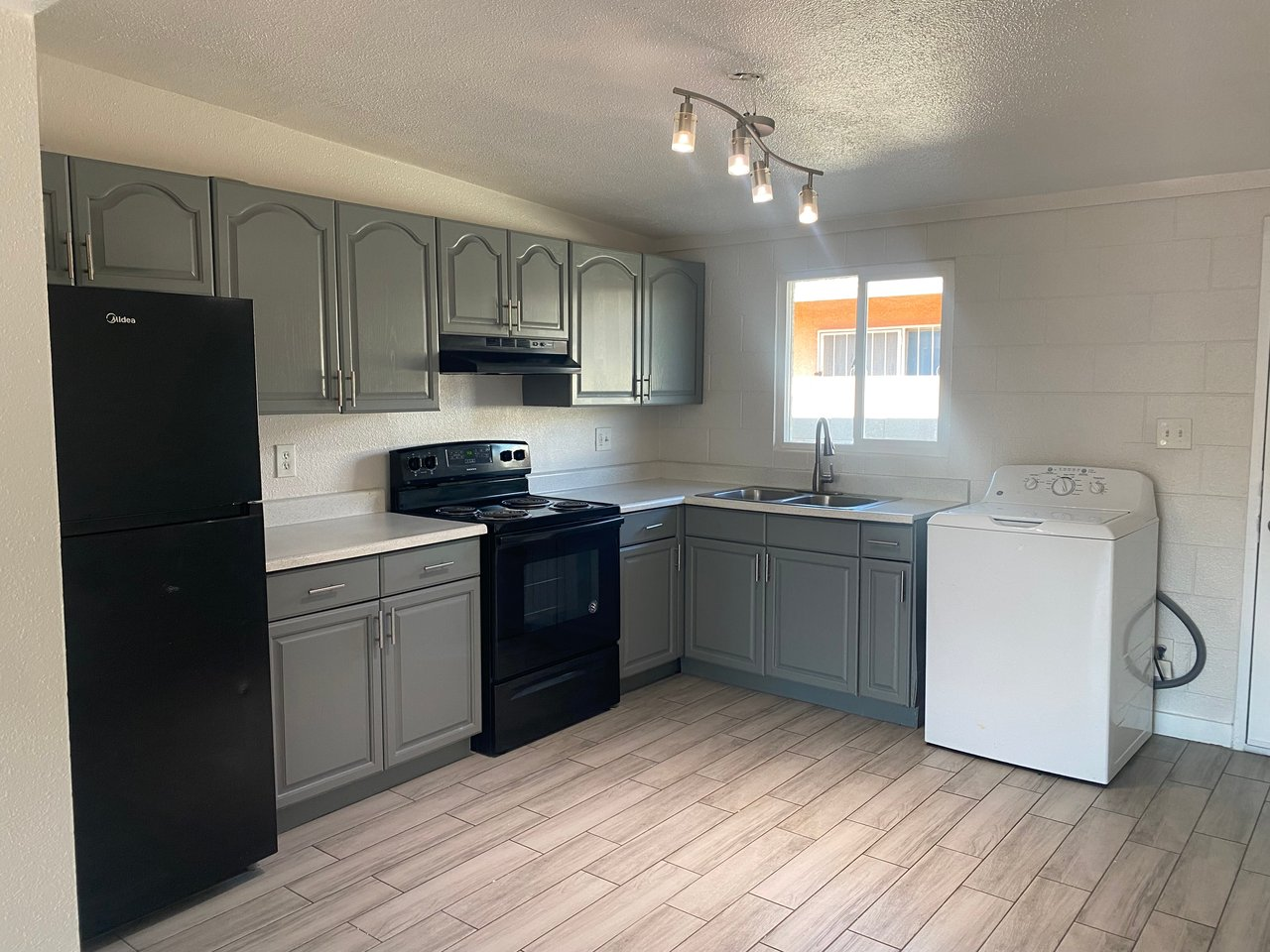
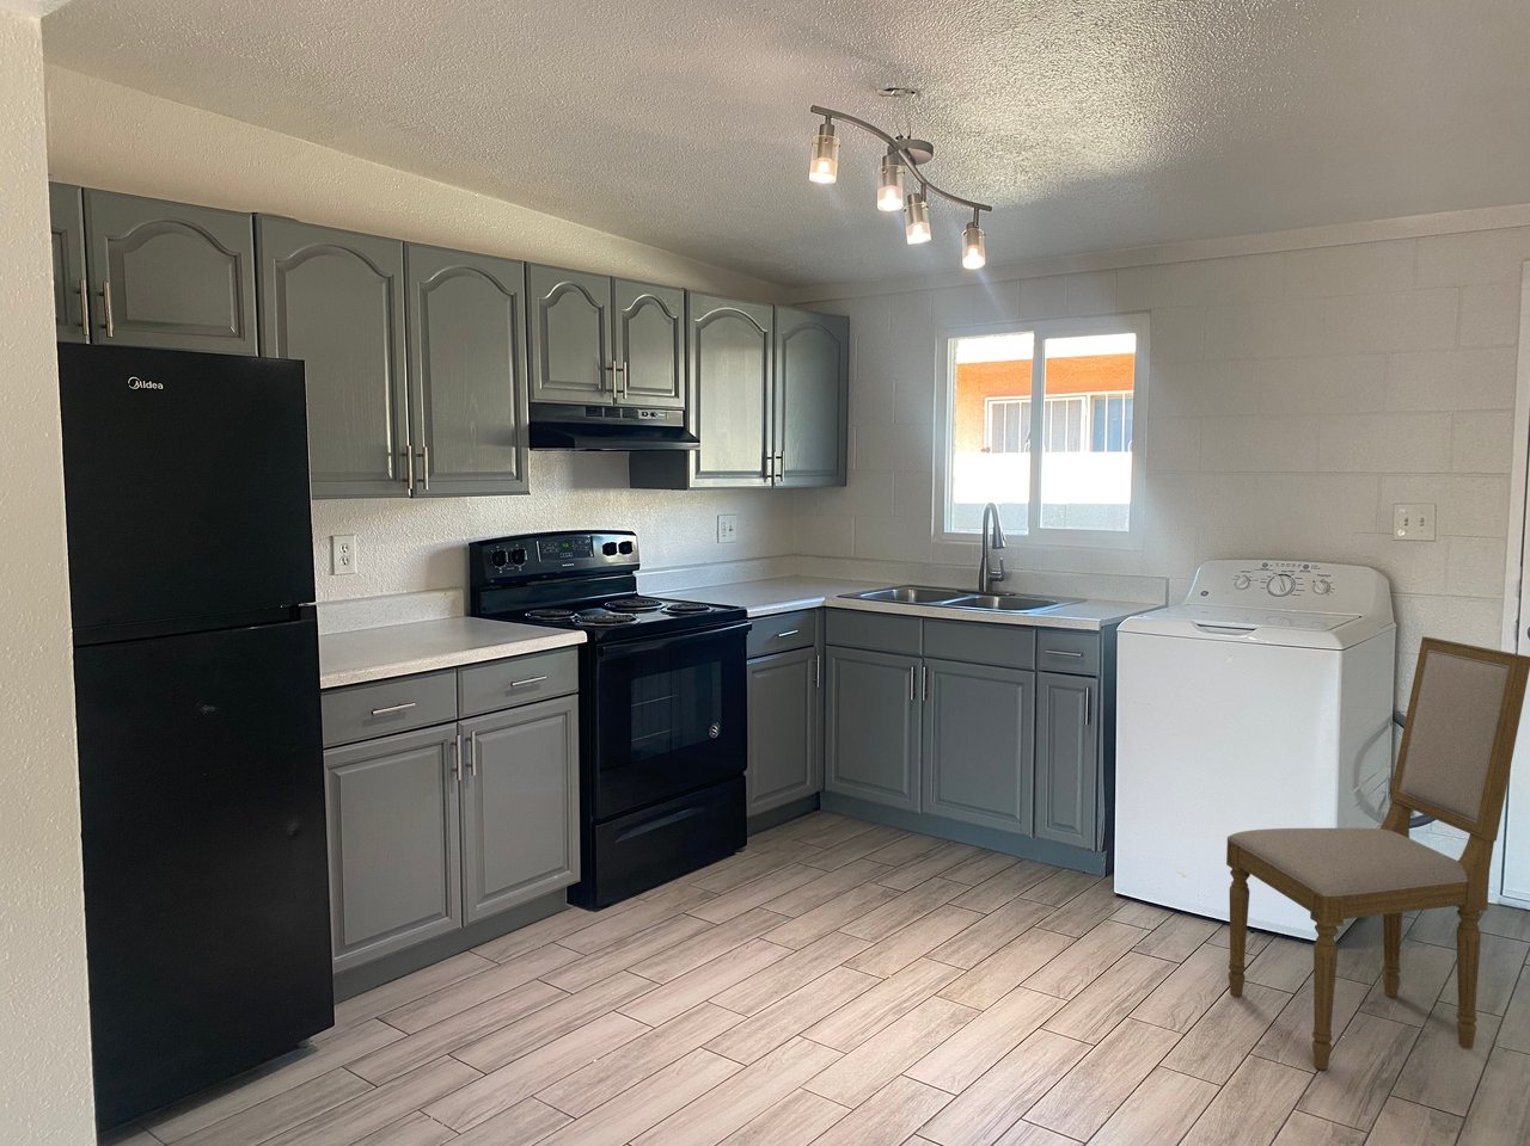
+ dining chair (1371, 837)
